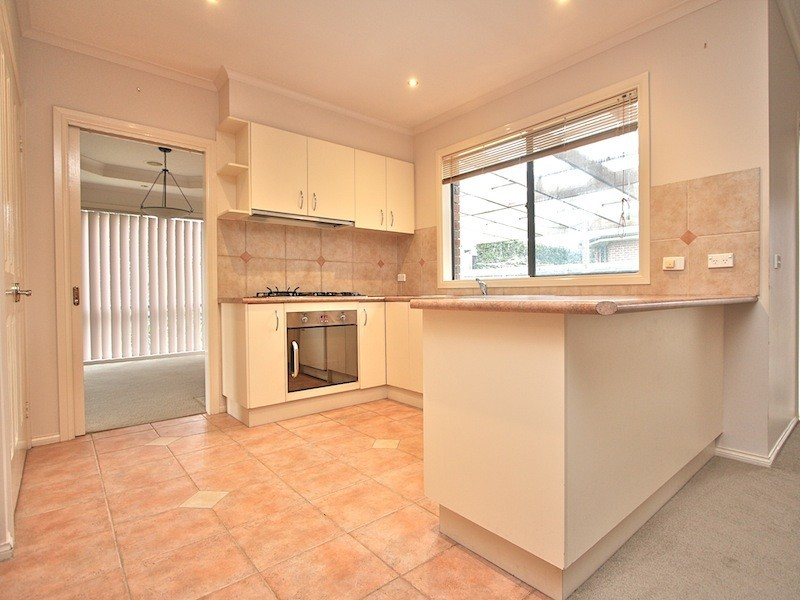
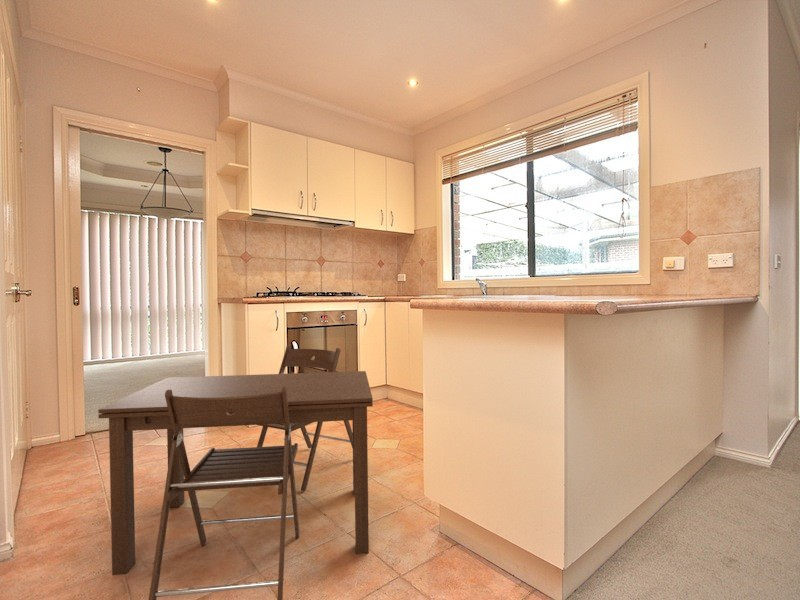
+ dining table (264, 434)
